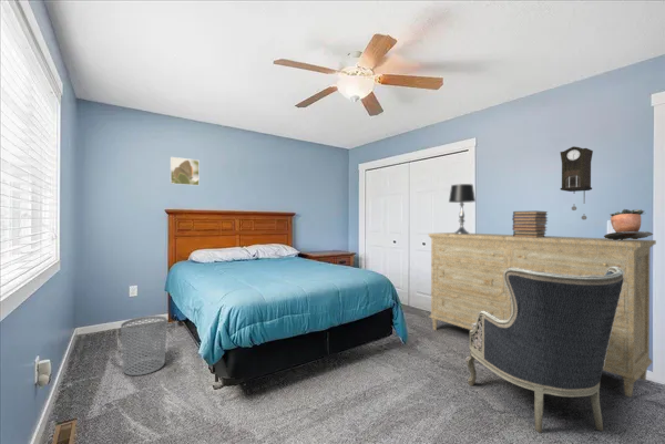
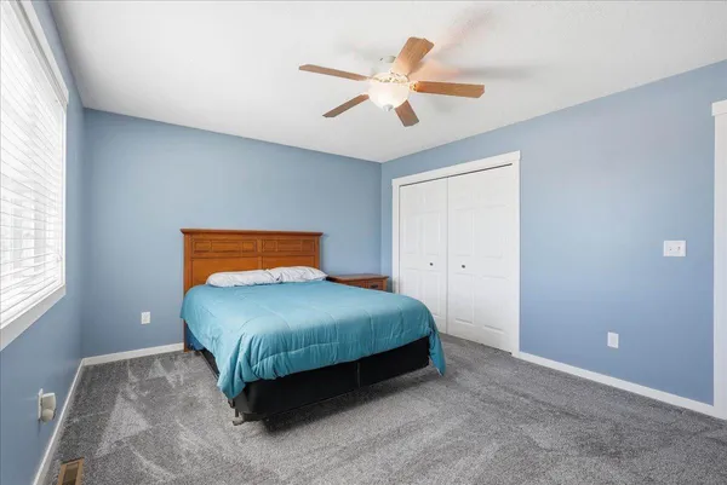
- dresser (510, 297)
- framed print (184, 172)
- armchair (531, 335)
- pendulum clock (575, 184)
- book stack (530, 224)
- pot (626, 224)
- waste bin (144, 344)
- table lamp (461, 209)
